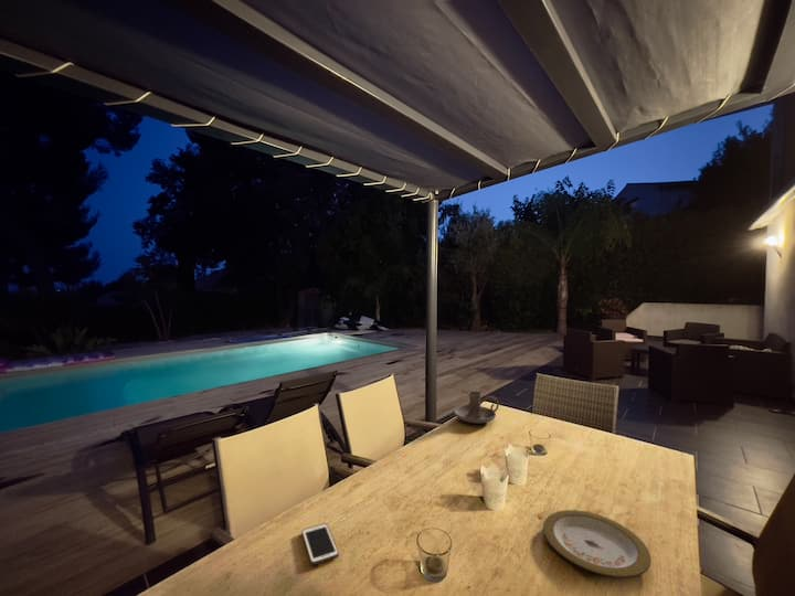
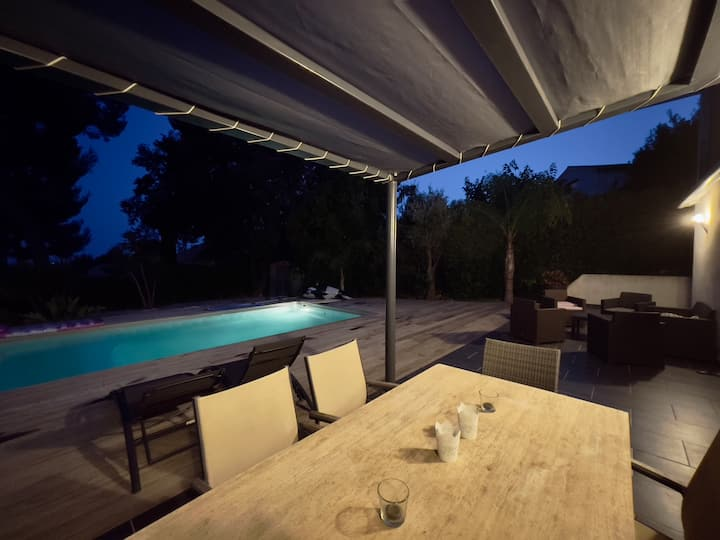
- candle holder (478, 405)
- plate (593, 542)
- cell phone (319, 542)
